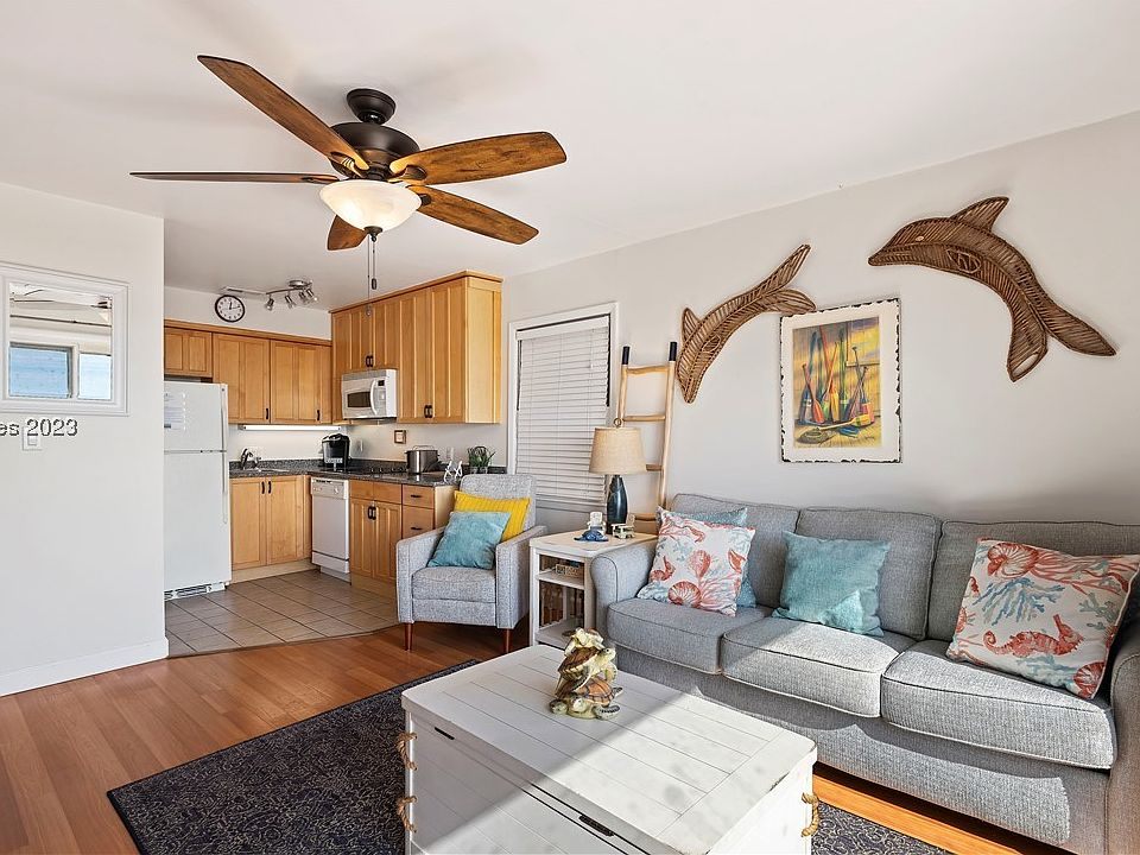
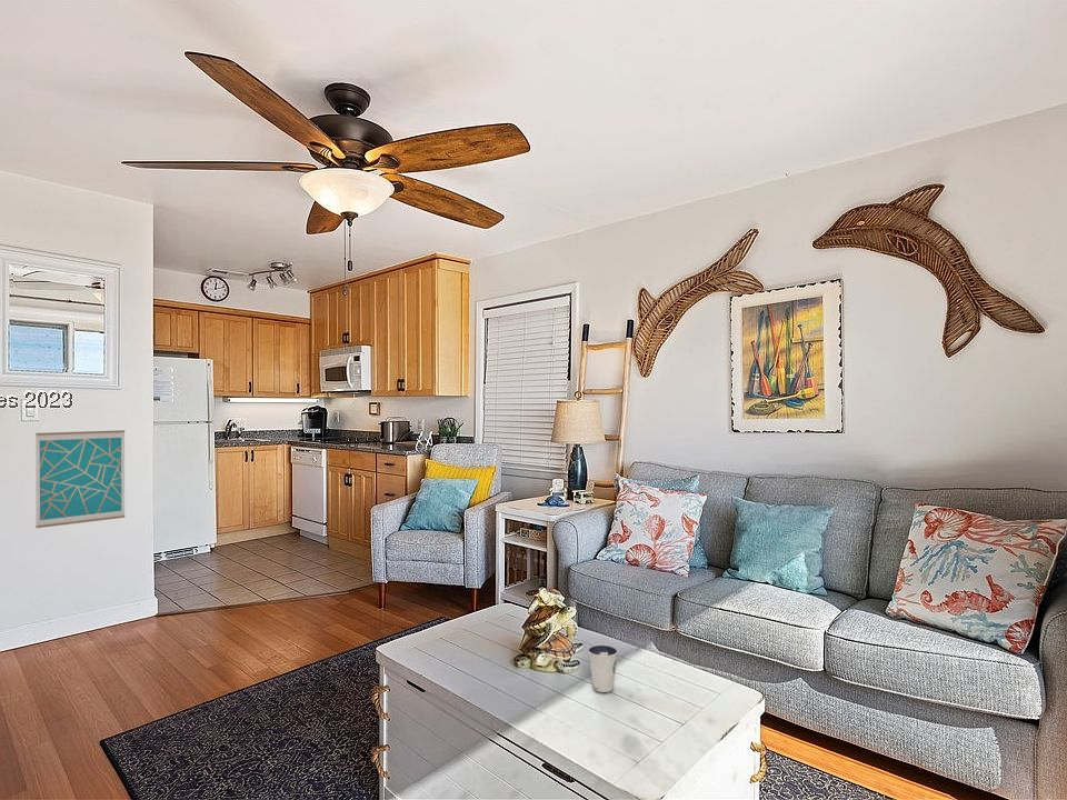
+ dixie cup (602, 669)
+ wall art (81, 477)
